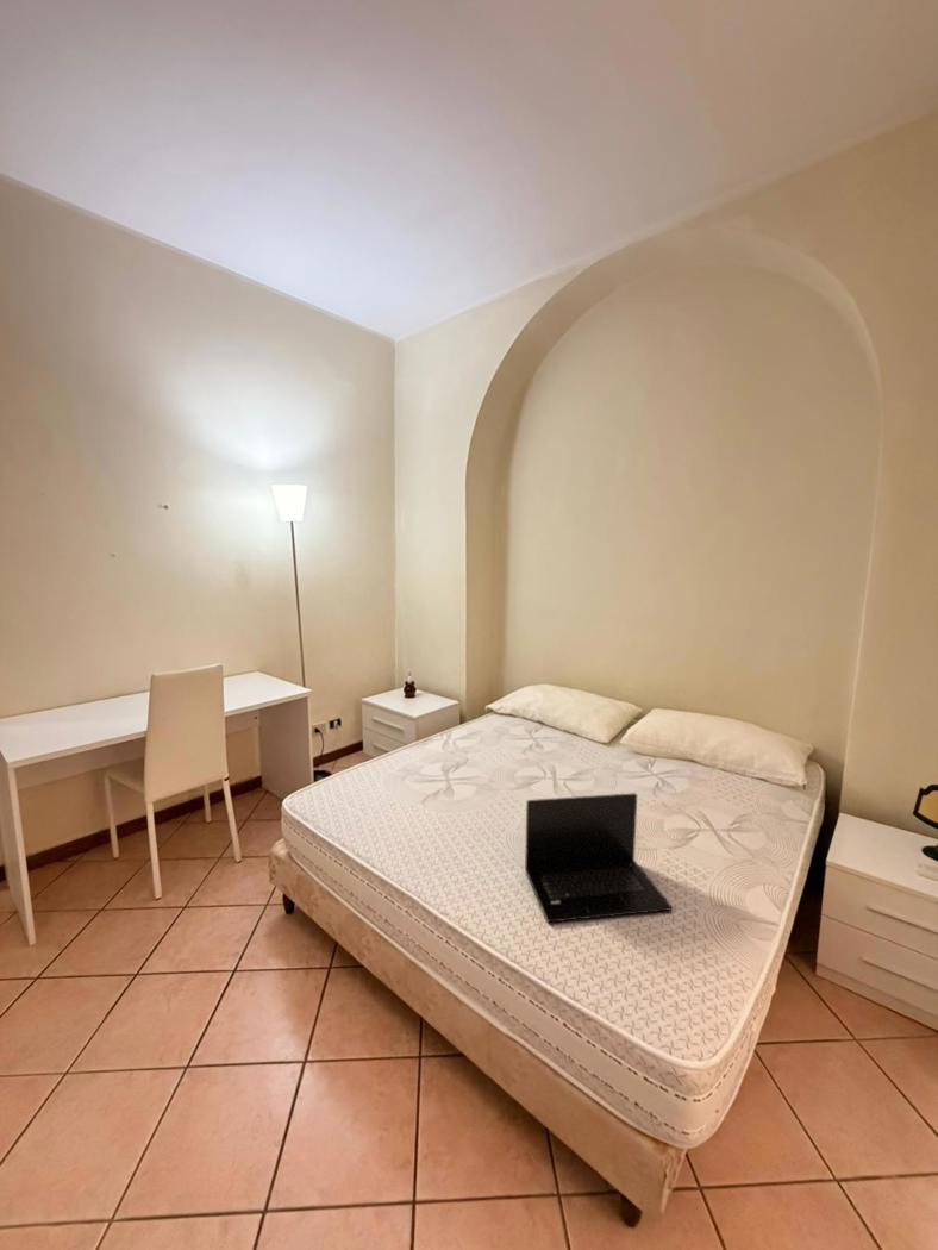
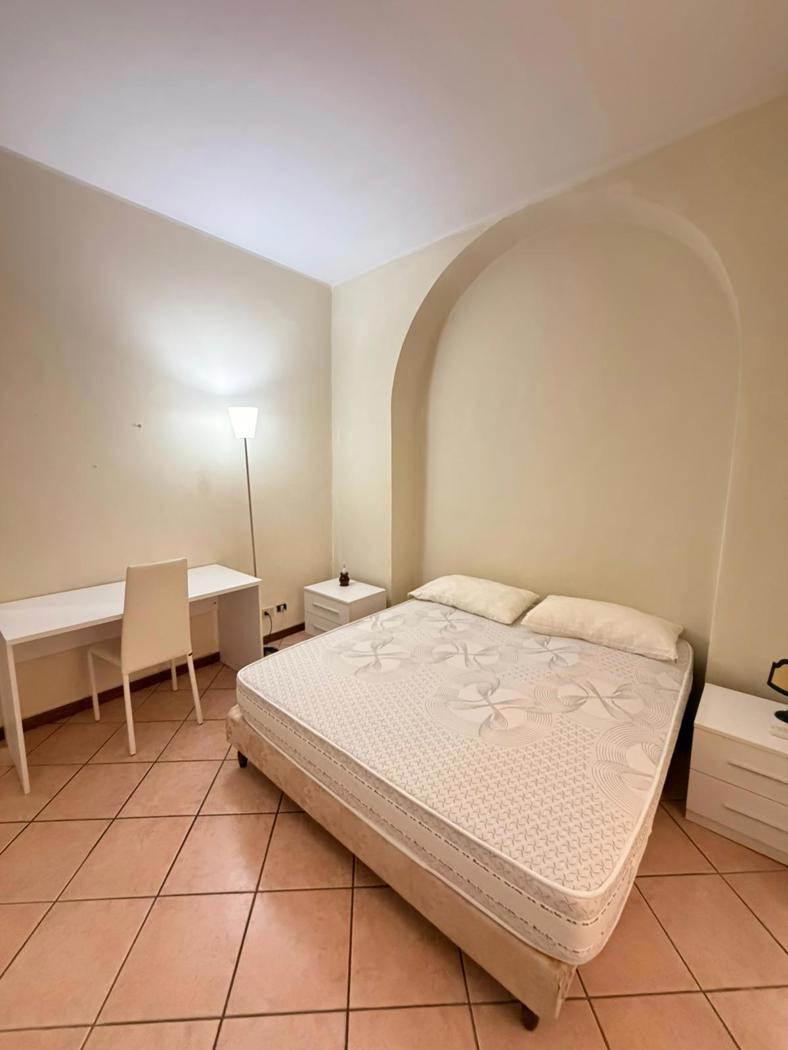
- laptop (595, 852)
